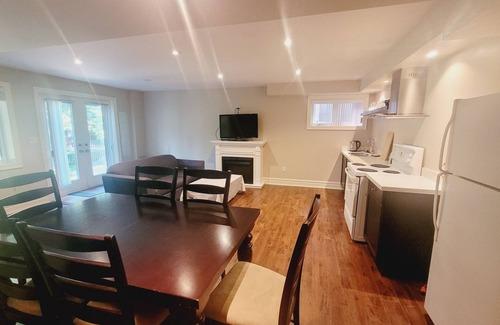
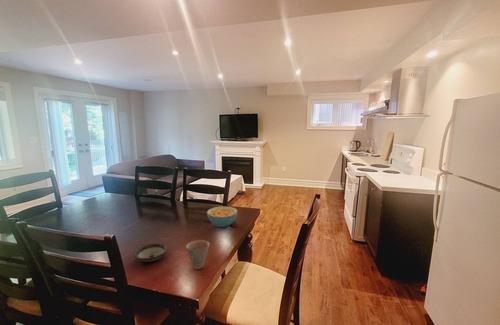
+ saucer (151, 253)
+ cup (198, 255)
+ cereal bowl (222, 218)
